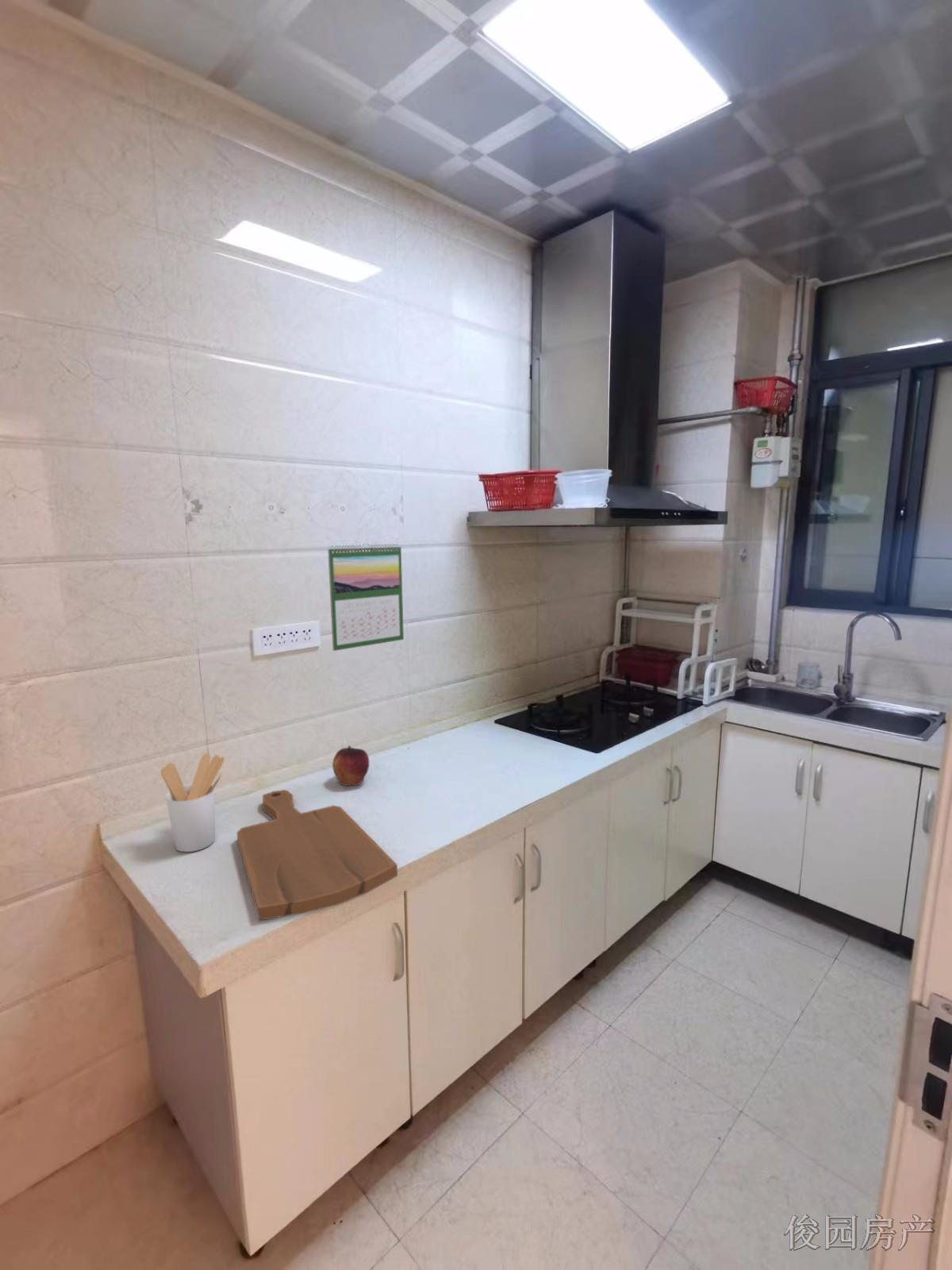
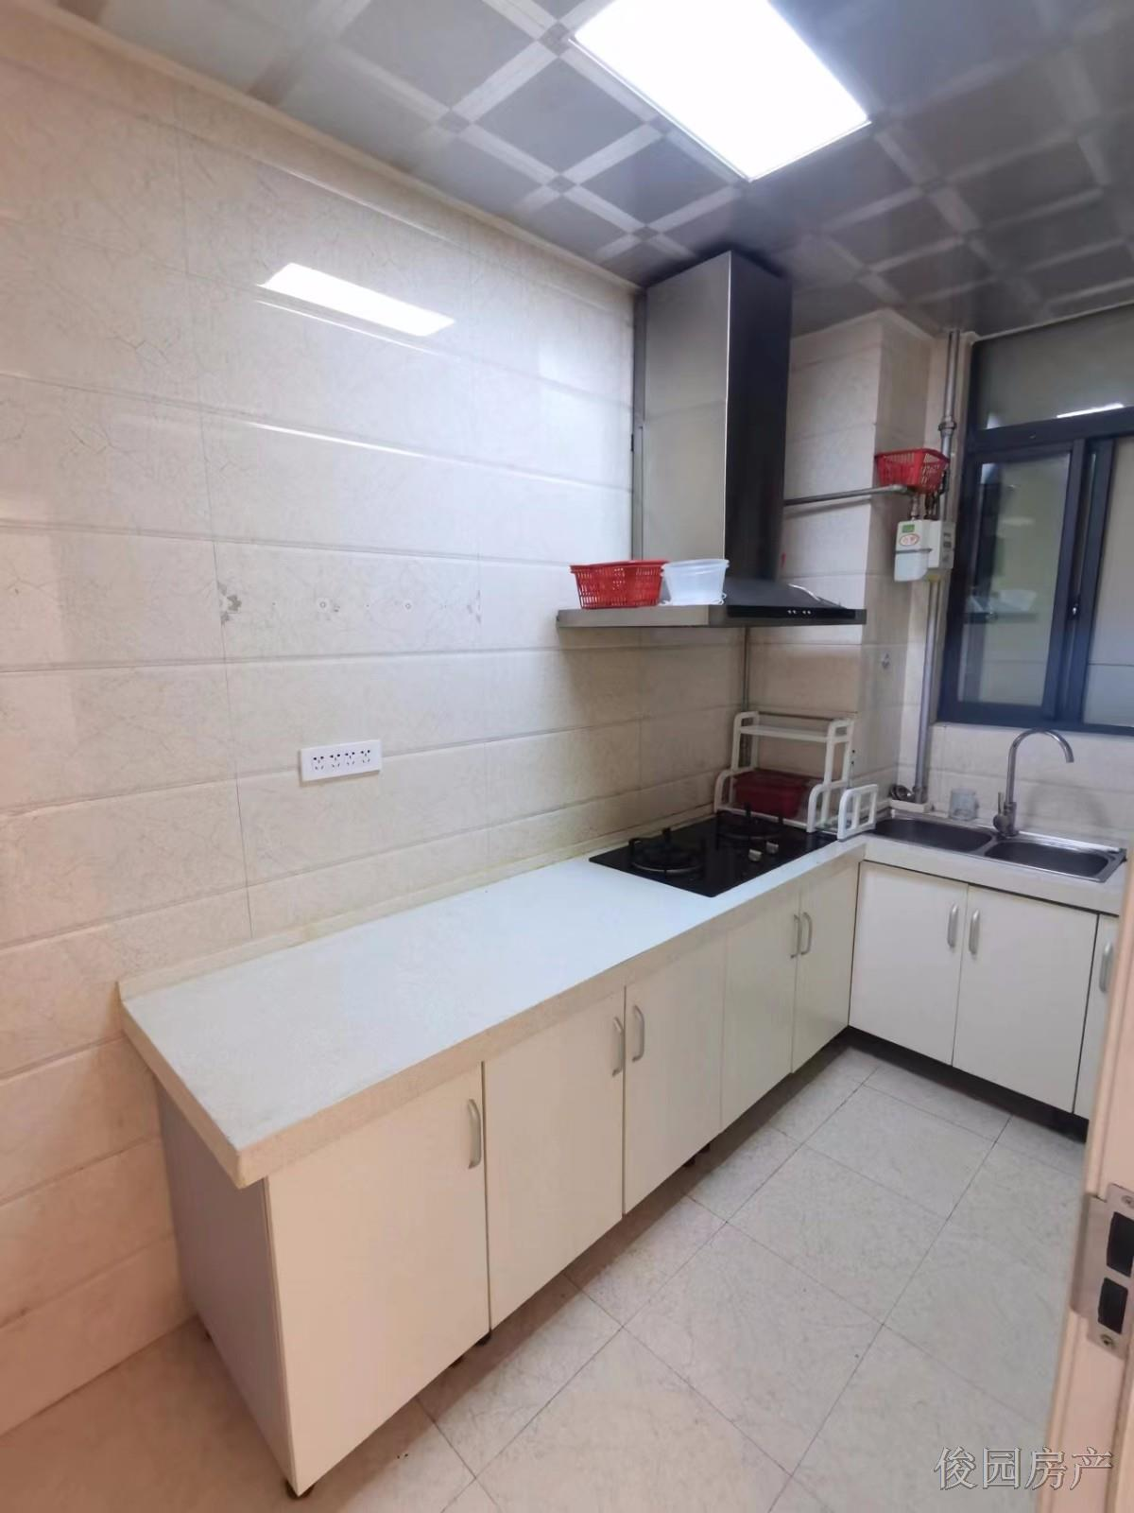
- cutting board (305, 847)
- fruit (351, 764)
- calendar (367, 595)
- utensil holder (199, 799)
